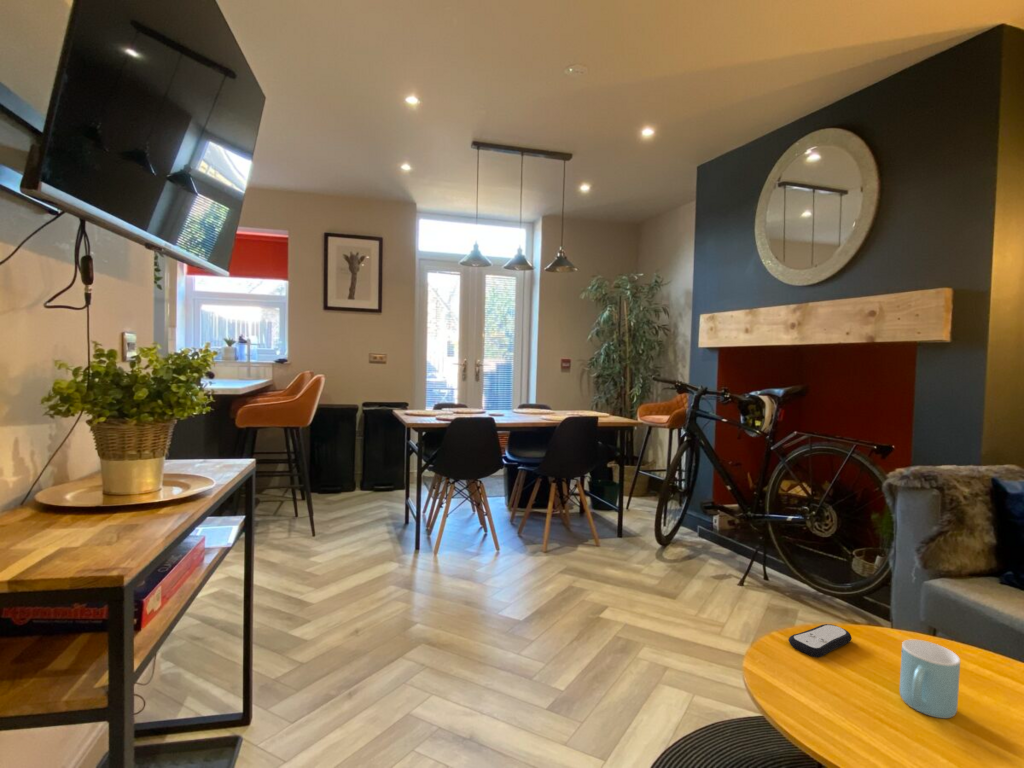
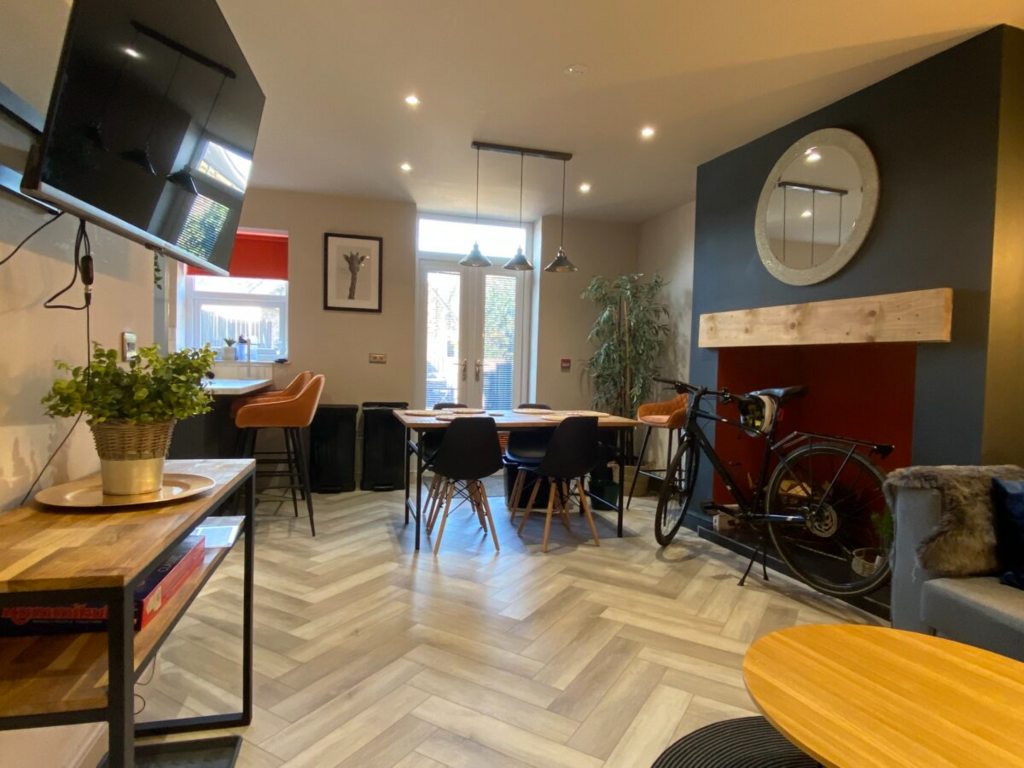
- remote control (821, 638)
- mug (926, 680)
